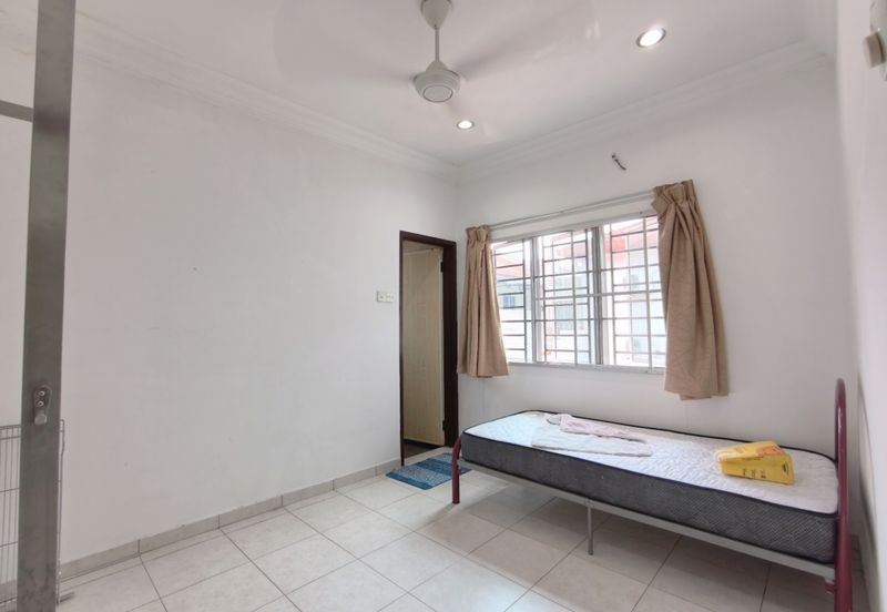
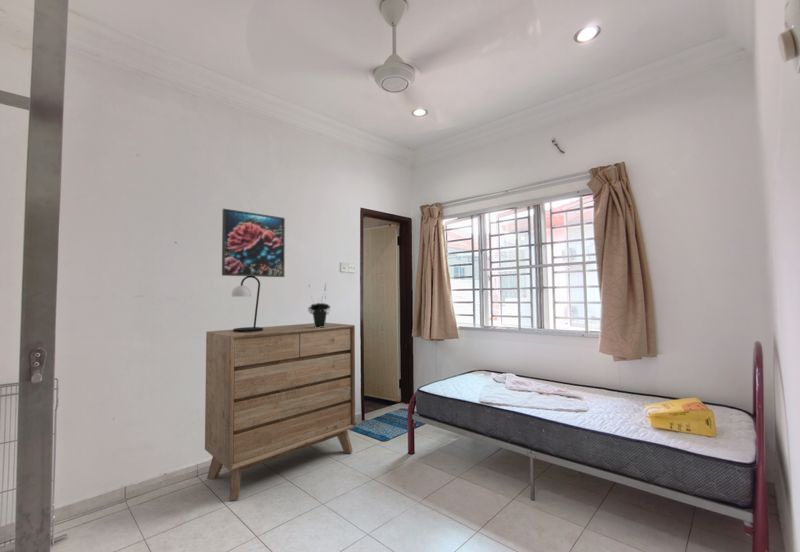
+ table lamp (248, 295)
+ dresser (285, 395)
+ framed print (255, 244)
+ potted plant (319, 304)
